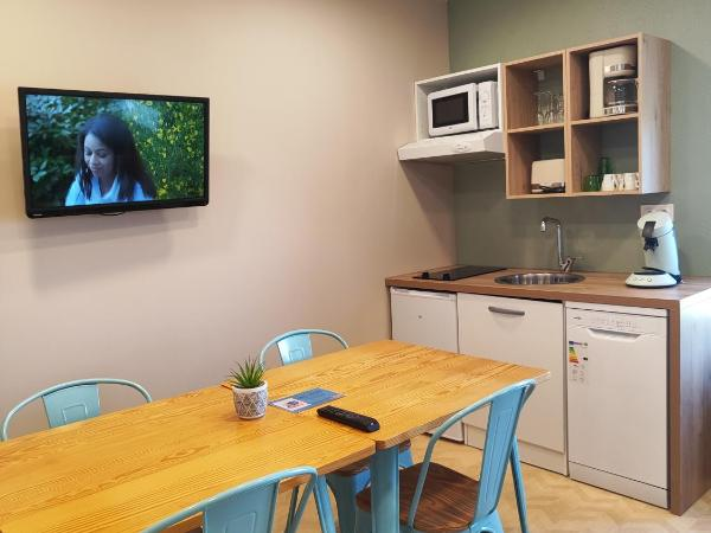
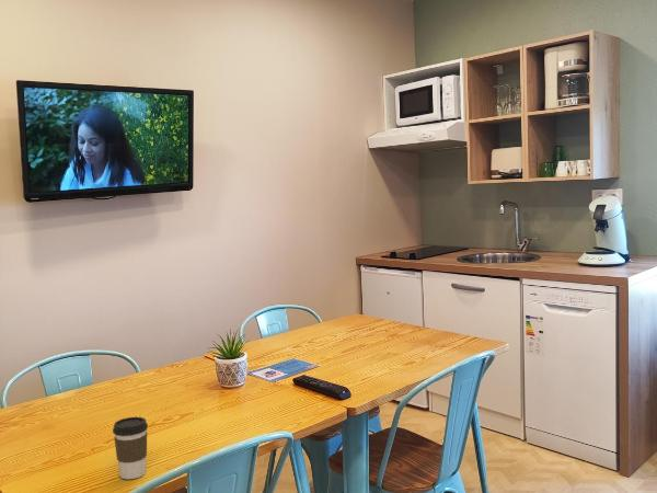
+ coffee cup (131, 447)
